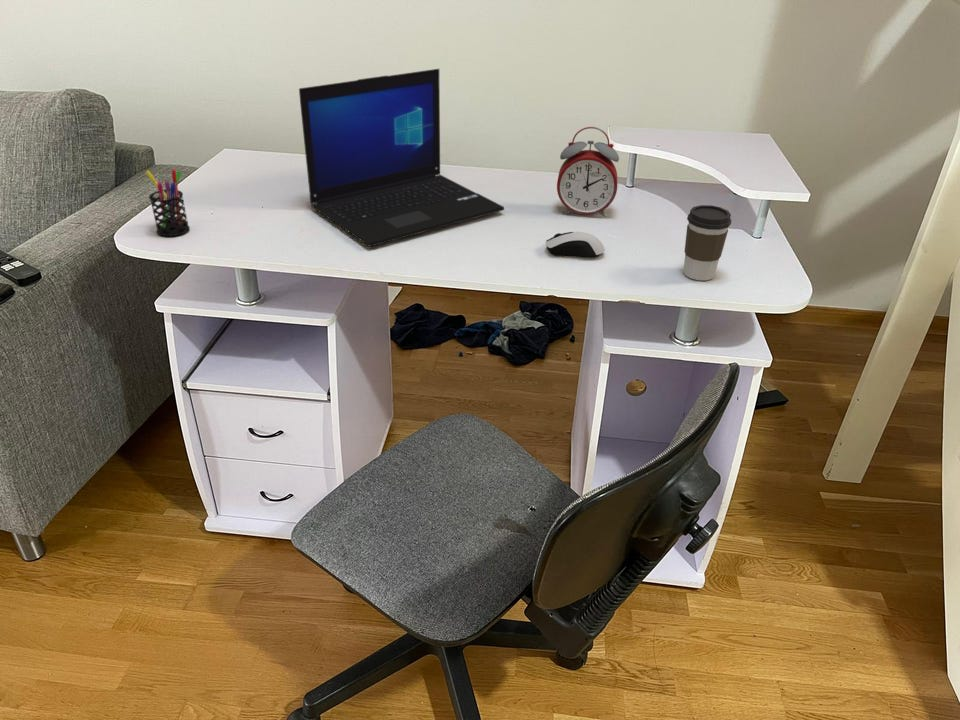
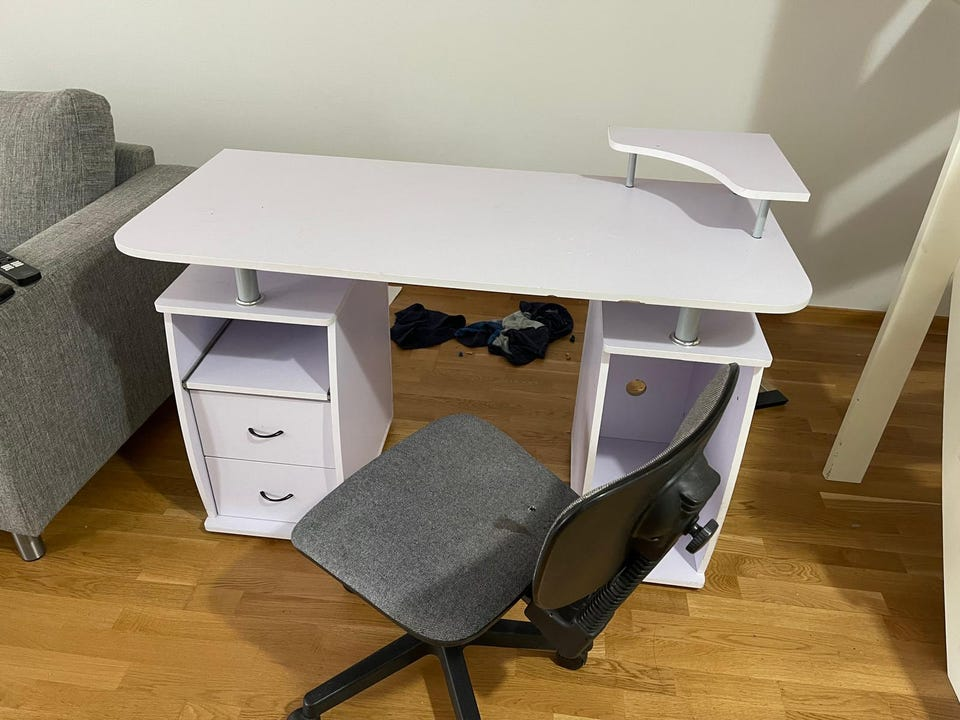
- coffee cup (704, 243)
- pen holder (171, 198)
- alarm clock (588, 170)
- laptop (405, 152)
- computer mouse (575, 242)
